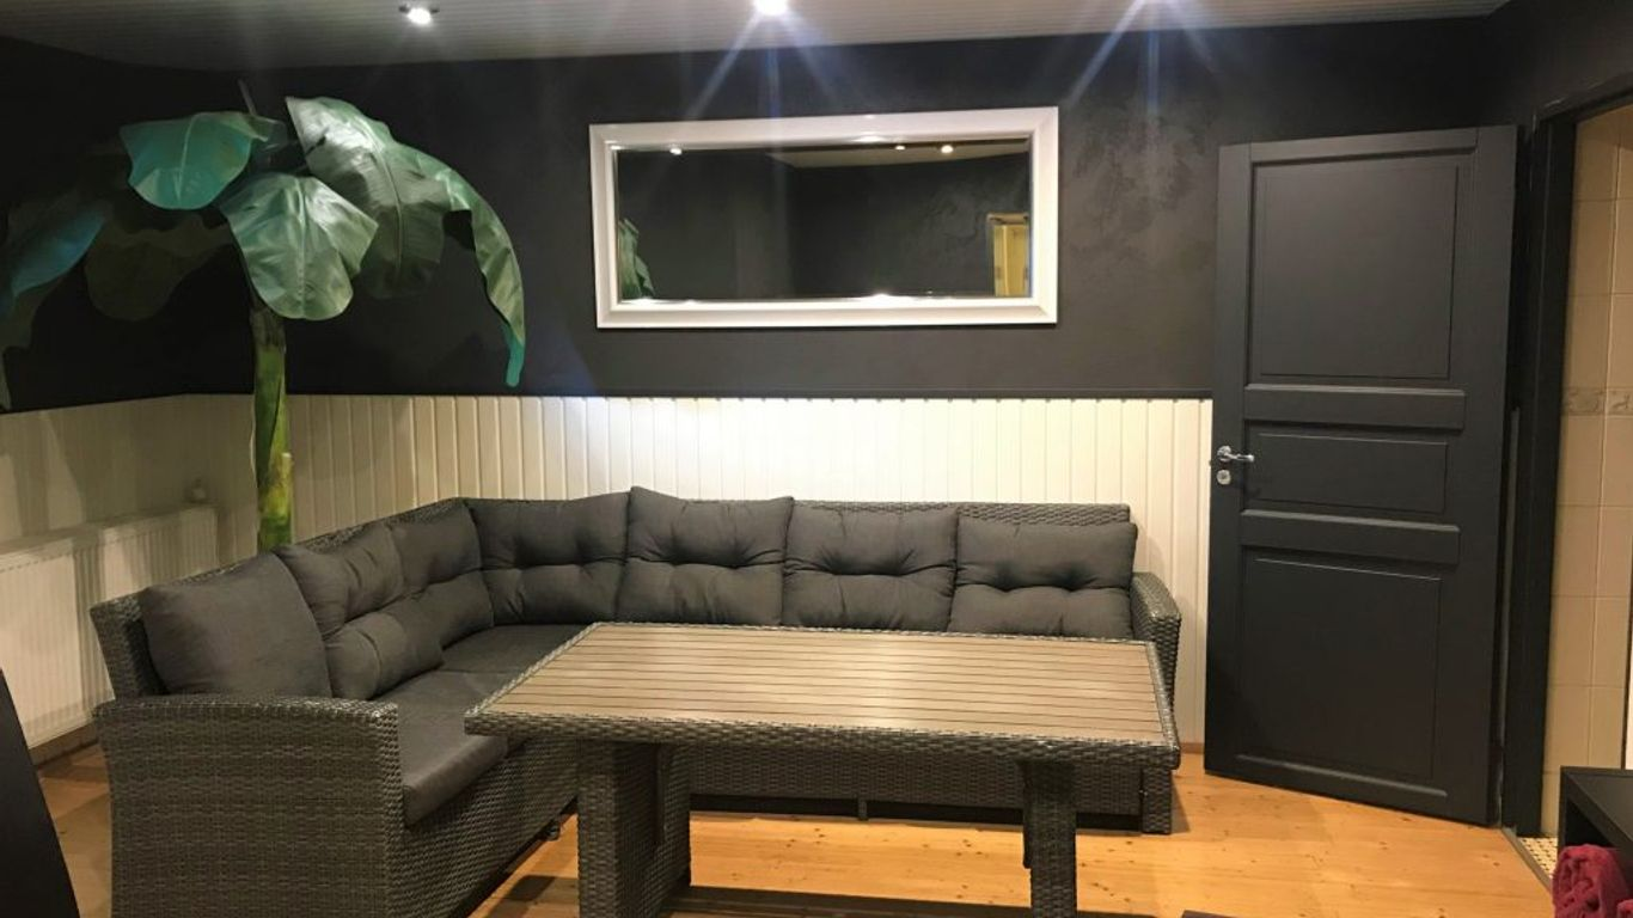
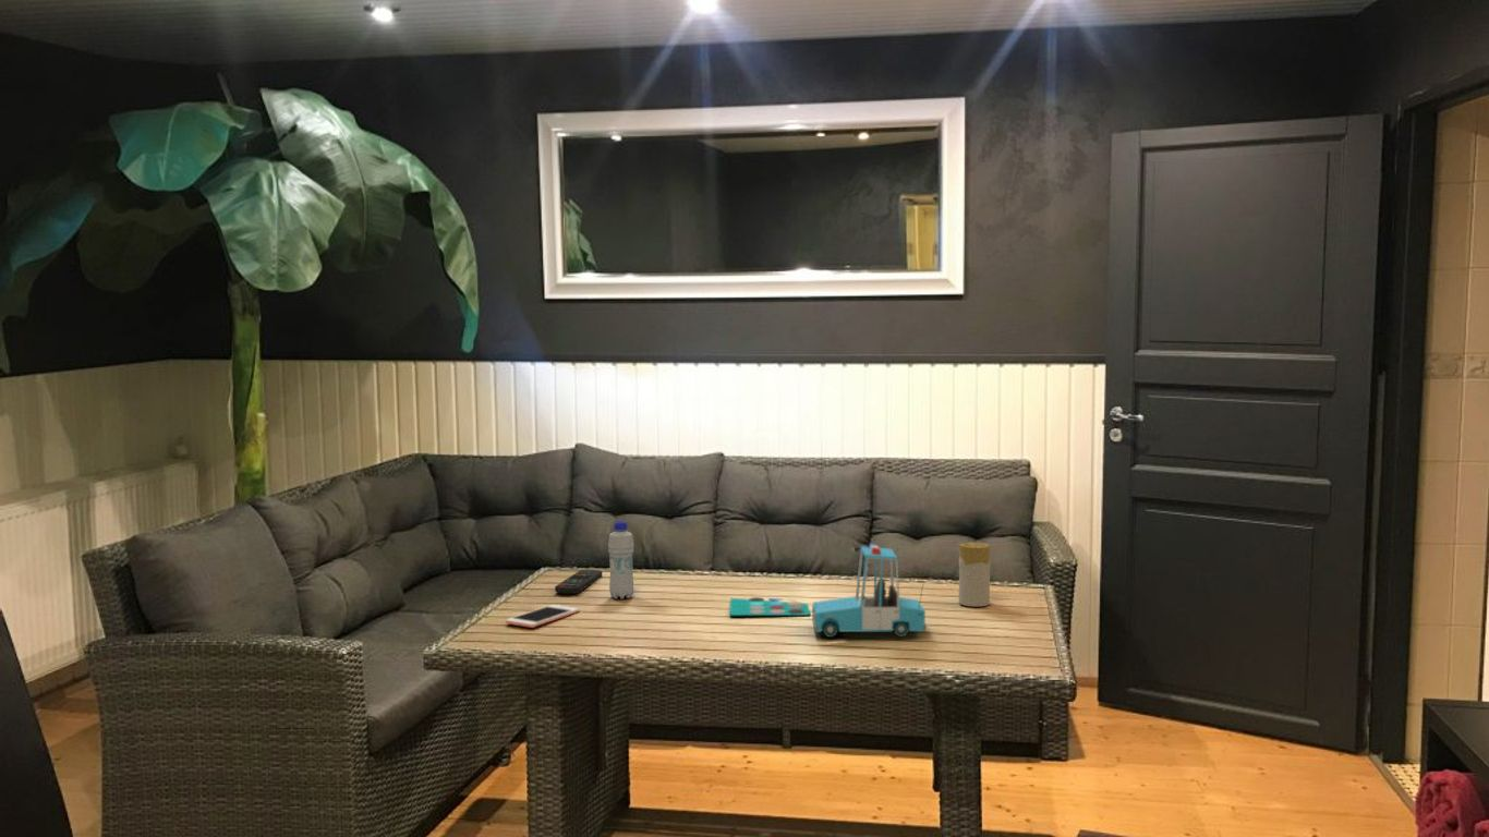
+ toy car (822, 601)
+ cell phone (543, 616)
+ bottle (620, 559)
+ candle (973, 573)
+ remote control (579, 580)
